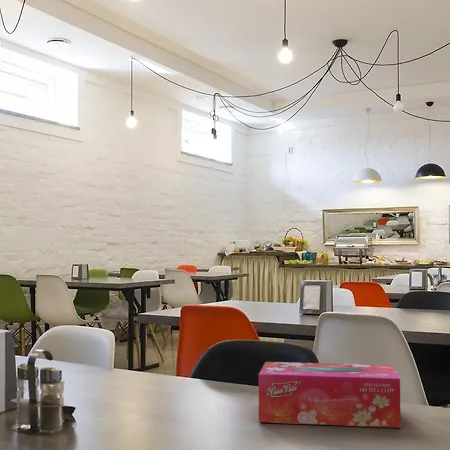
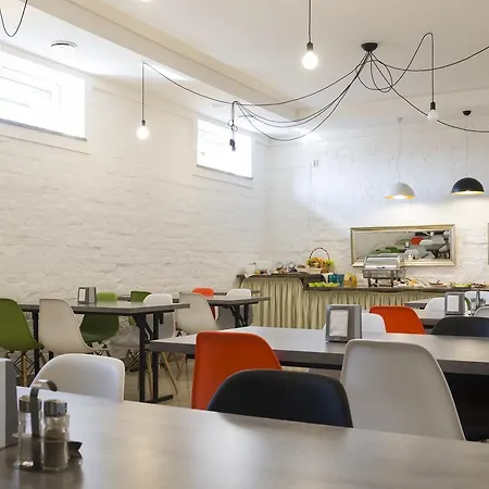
- tissue box (328, 392)
